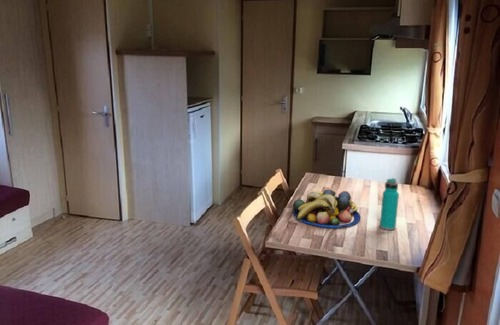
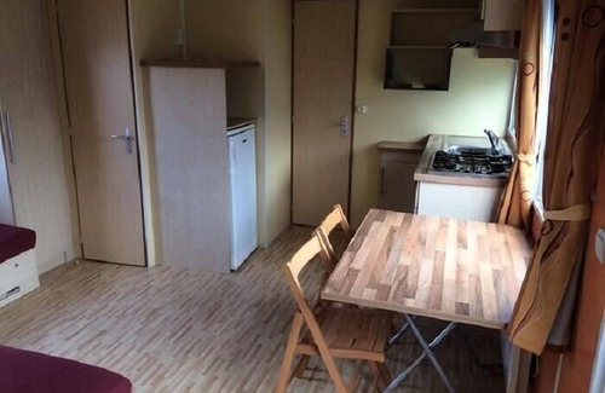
- fruit bowl (327, 204)
- water bottle (389, 203)
